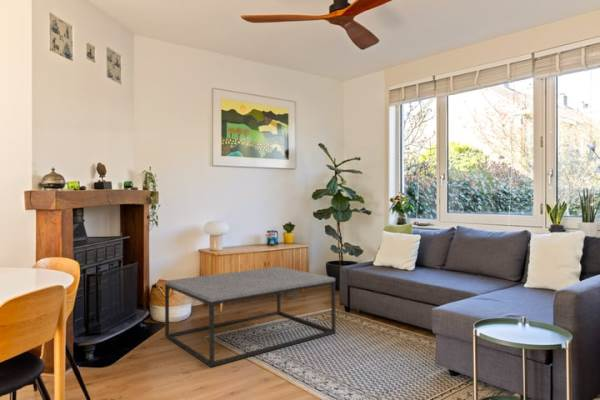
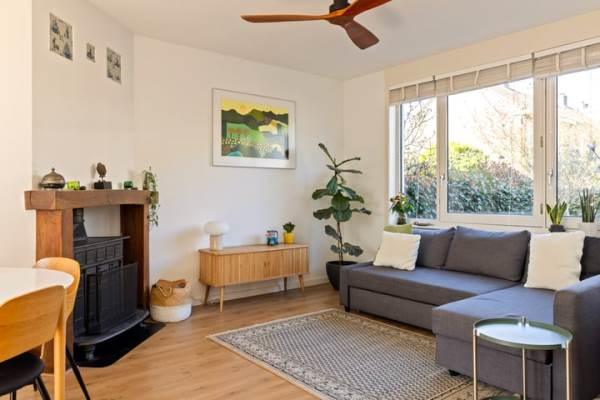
- coffee table (249, 298)
